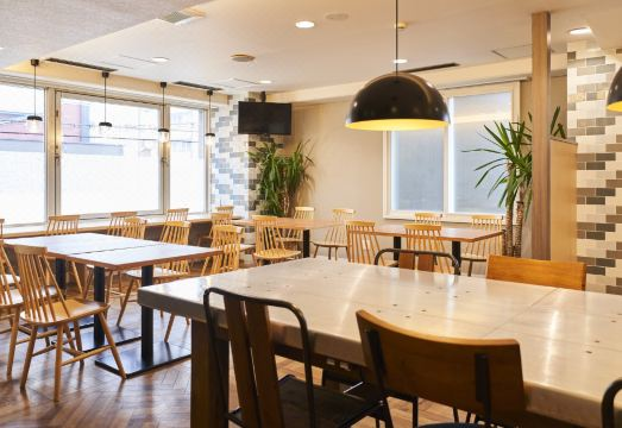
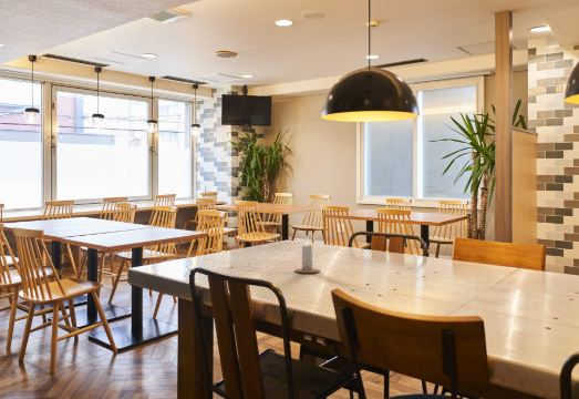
+ candle (307, 253)
